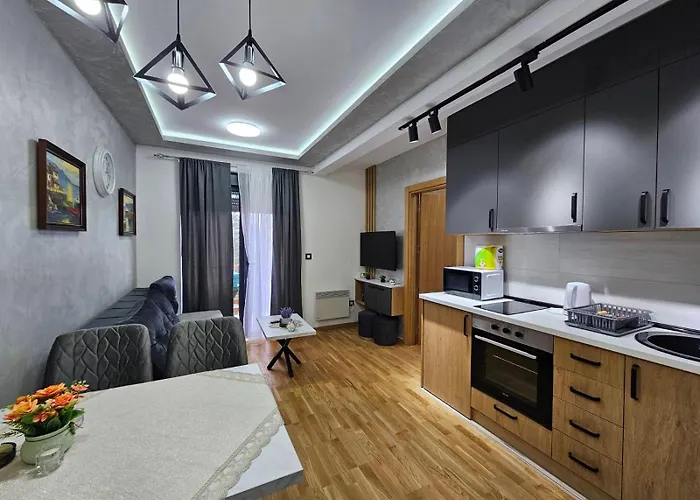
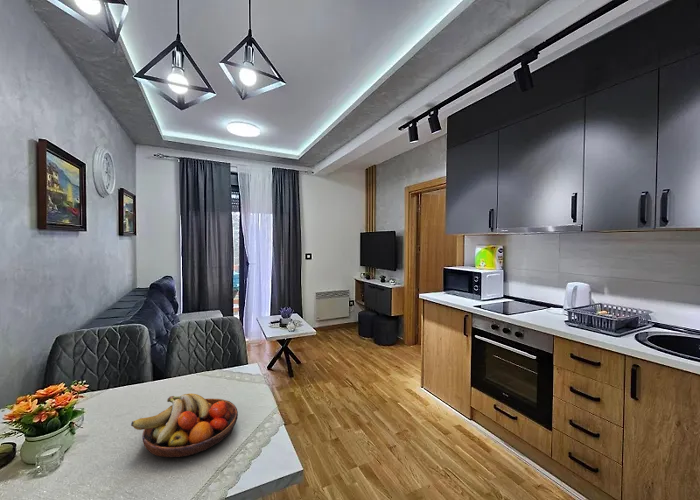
+ fruit bowl (192, 417)
